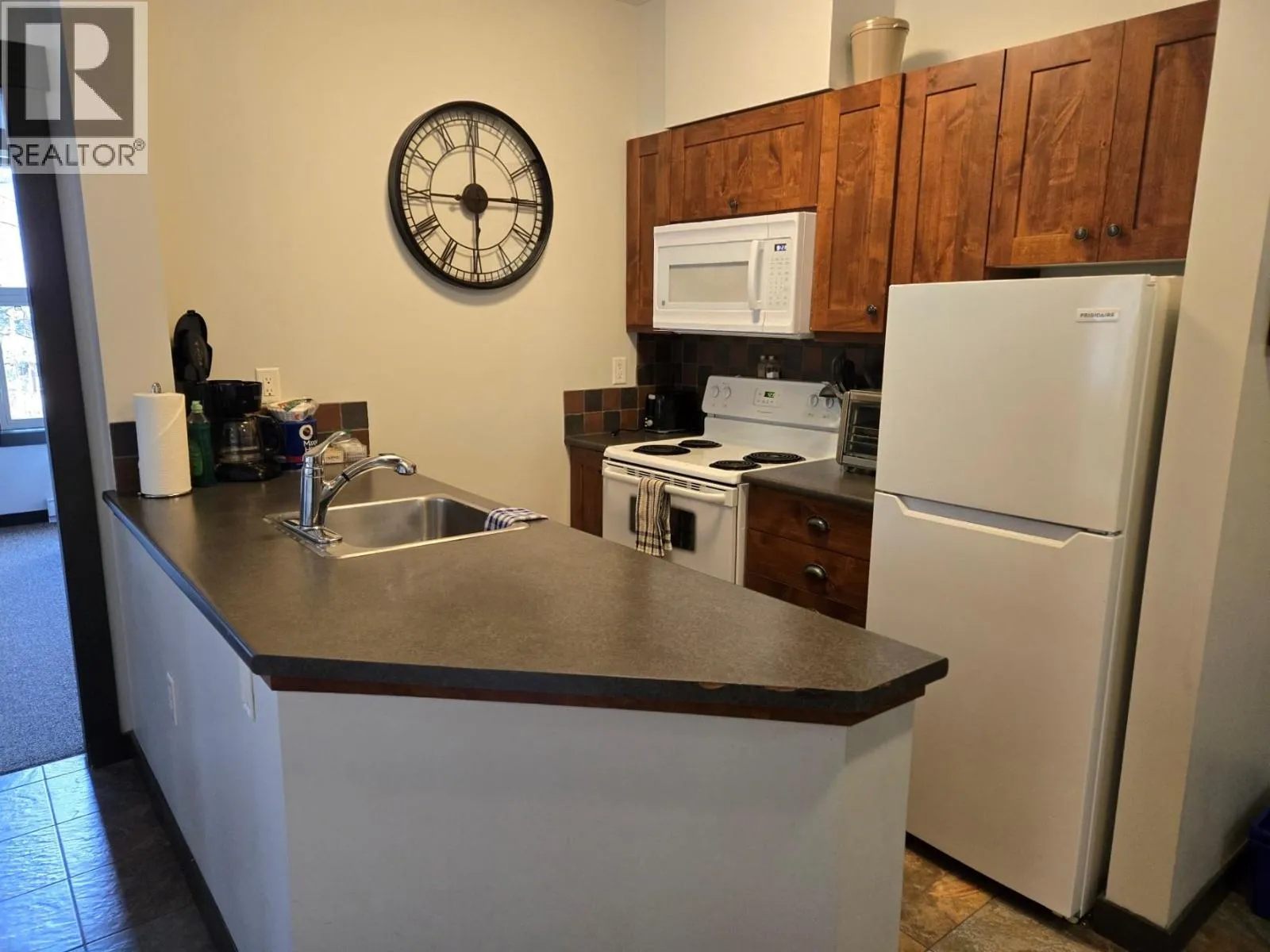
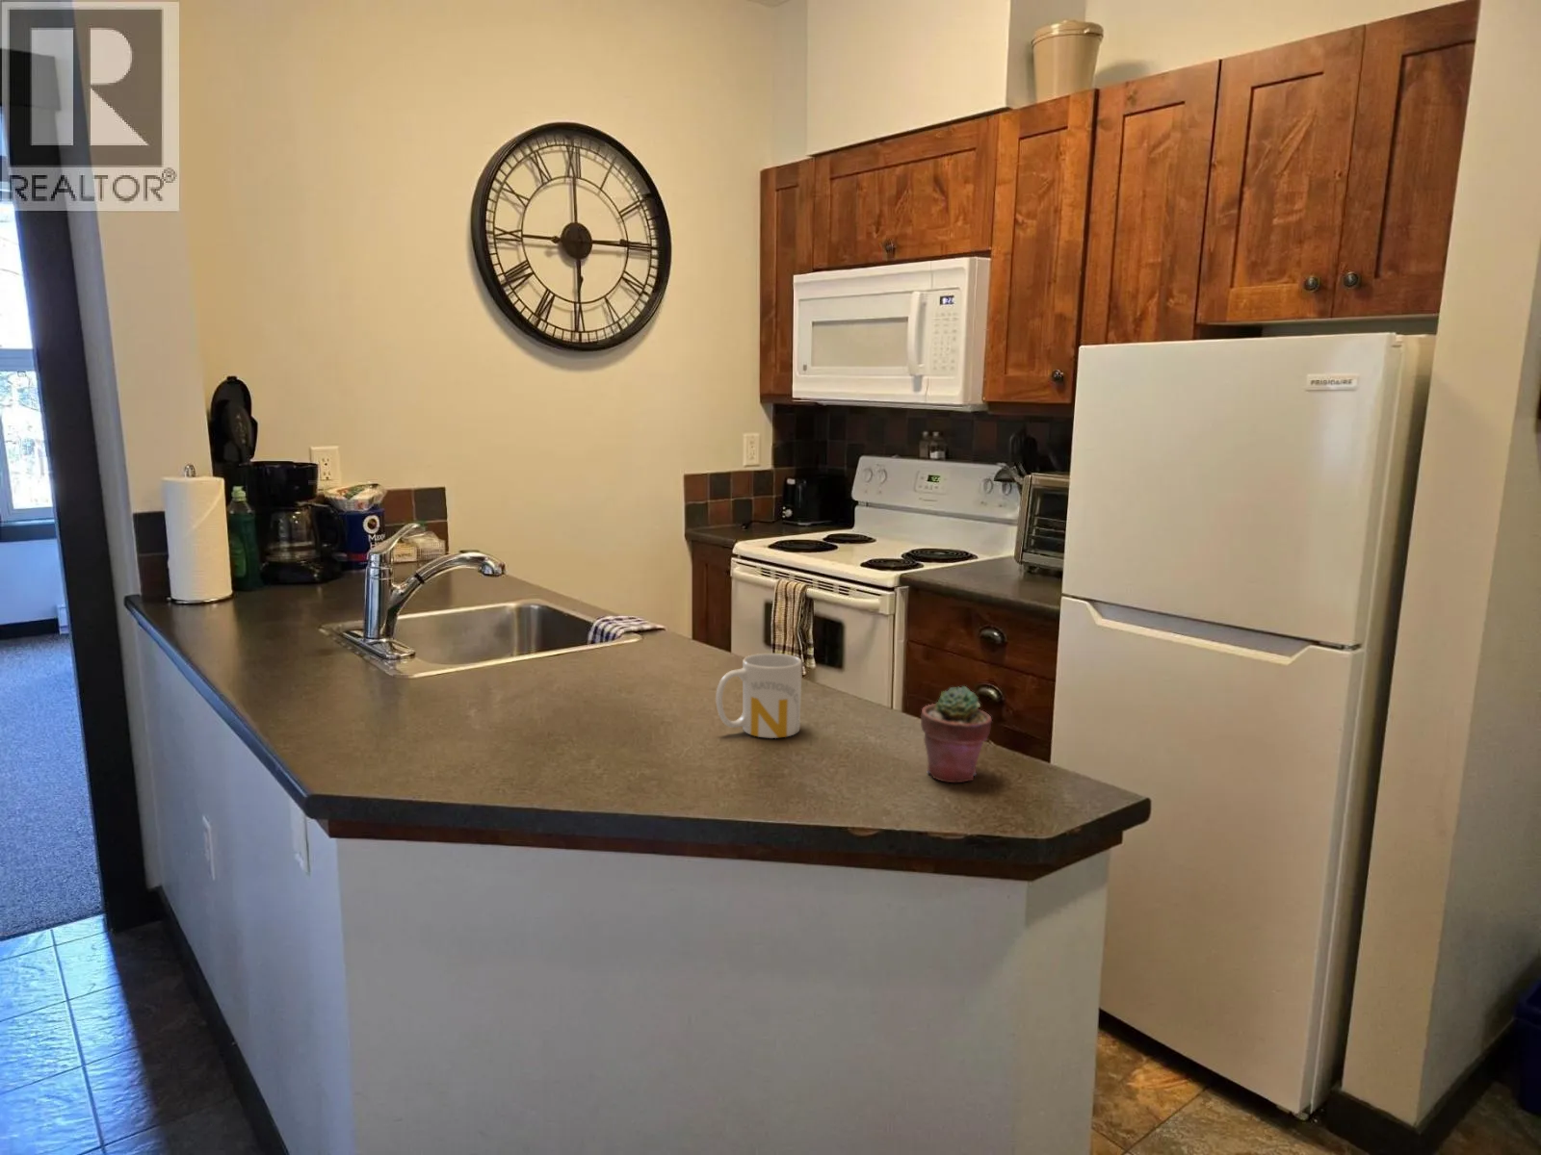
+ potted succulent (955, 730)
+ mug (763, 696)
